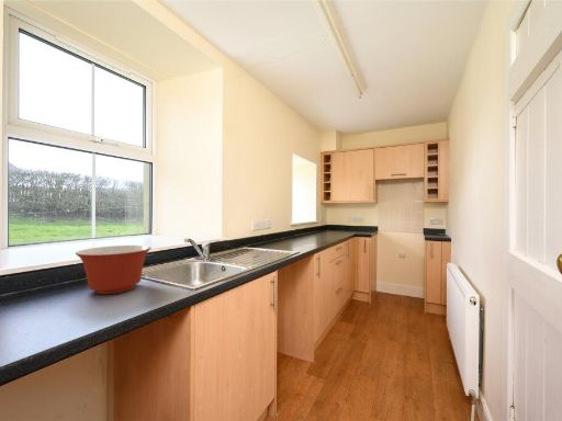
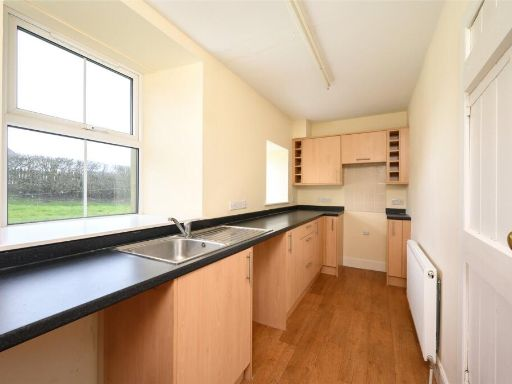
- mixing bowl (115, 269)
